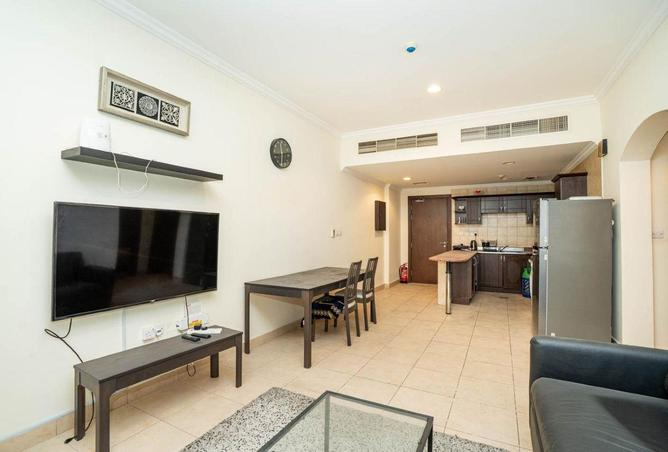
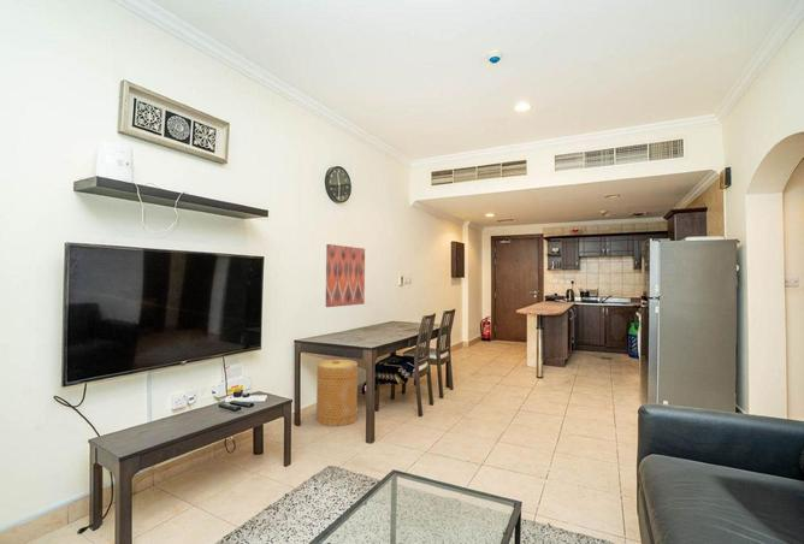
+ basket (337, 390)
+ wall art (345, 276)
